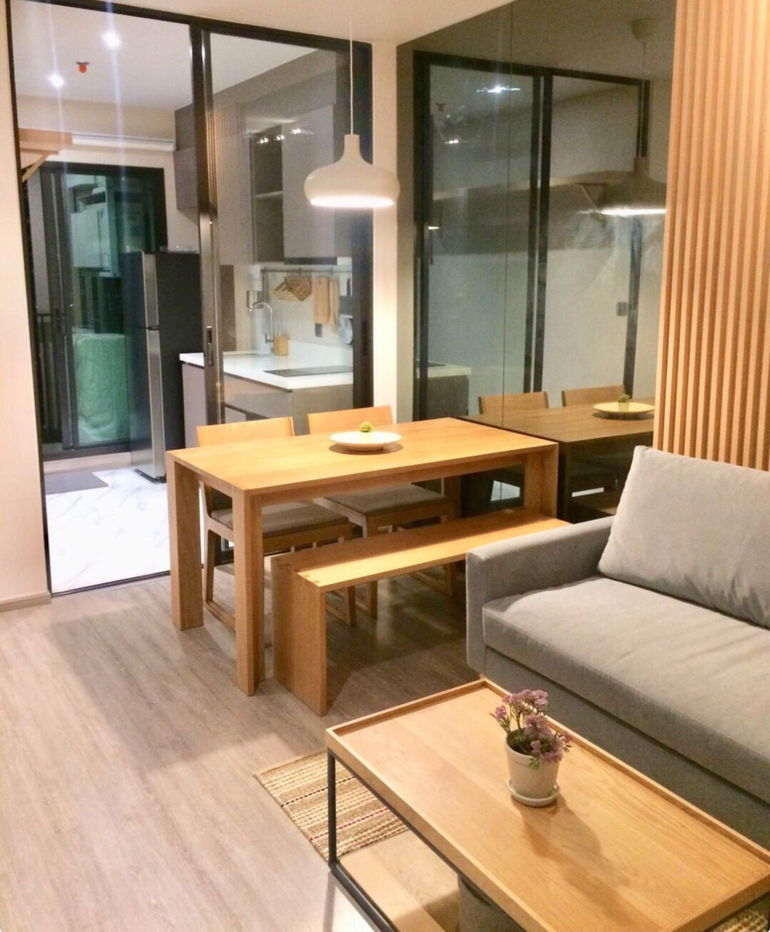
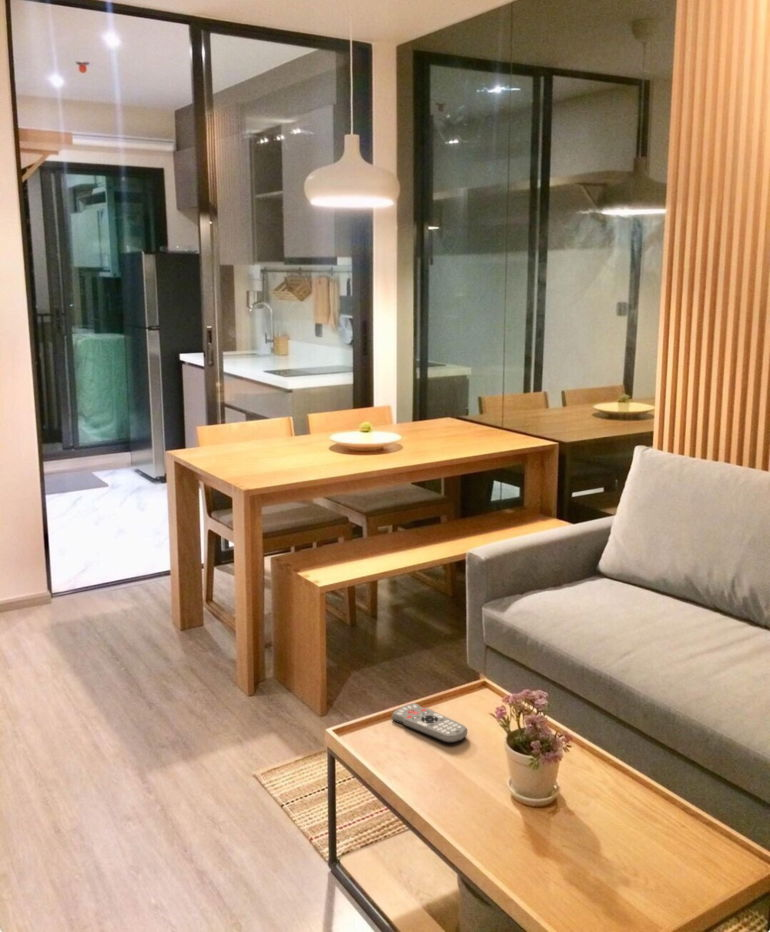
+ remote control (430, 723)
